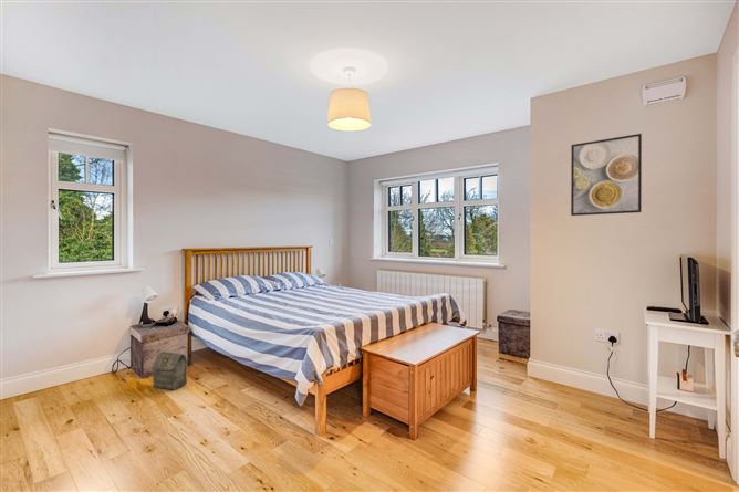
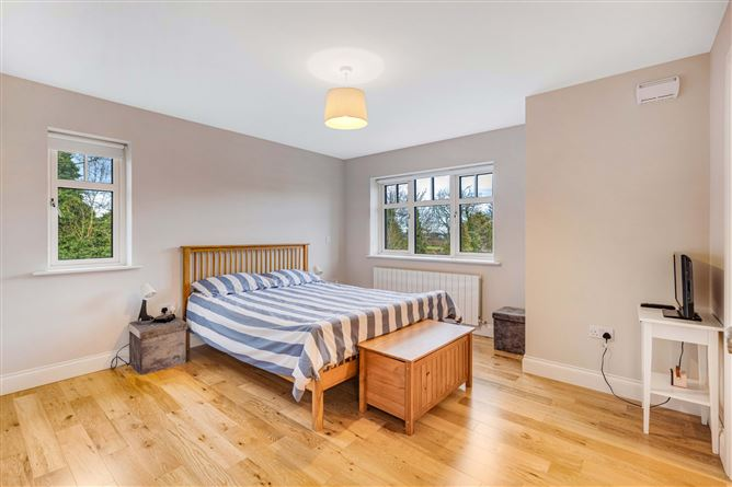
- bag (169, 368)
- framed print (604, 177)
